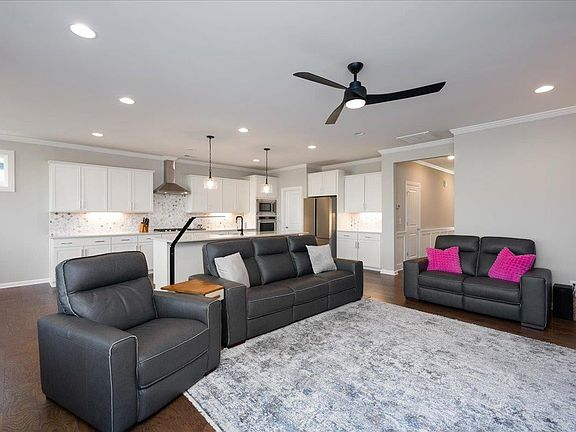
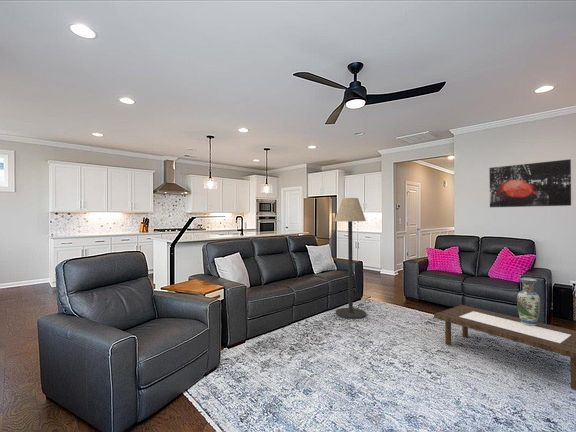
+ vase (528, 301)
+ floor lamp (350, 256)
+ wall art (527, 185)
+ coffee table (510, 339)
